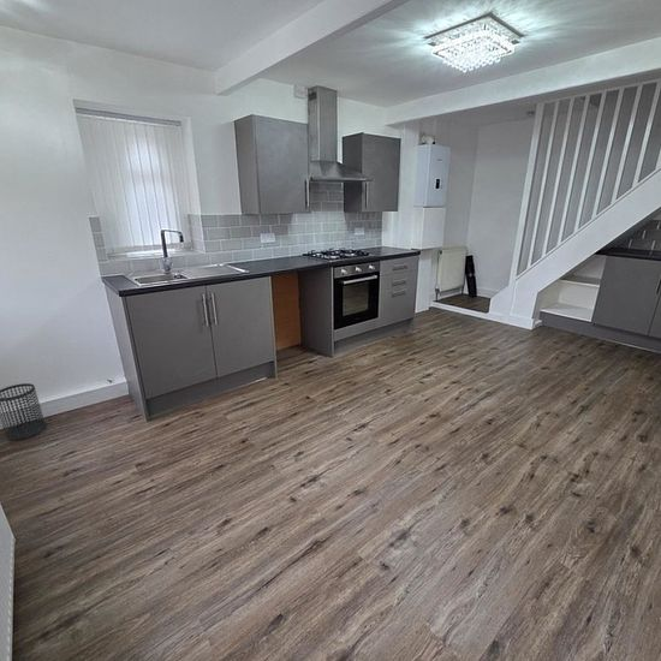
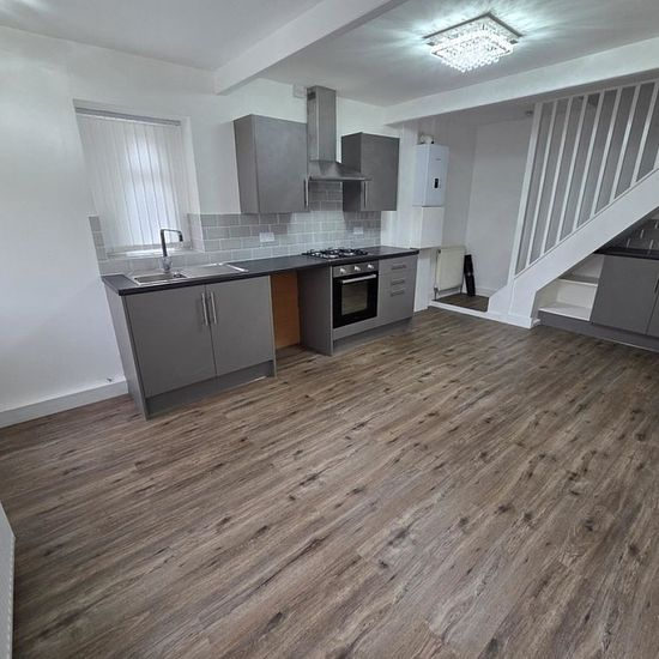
- wastebasket (19, 410)
